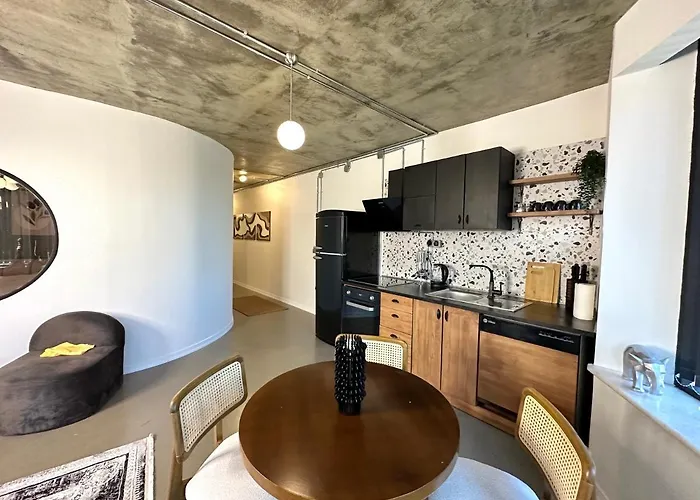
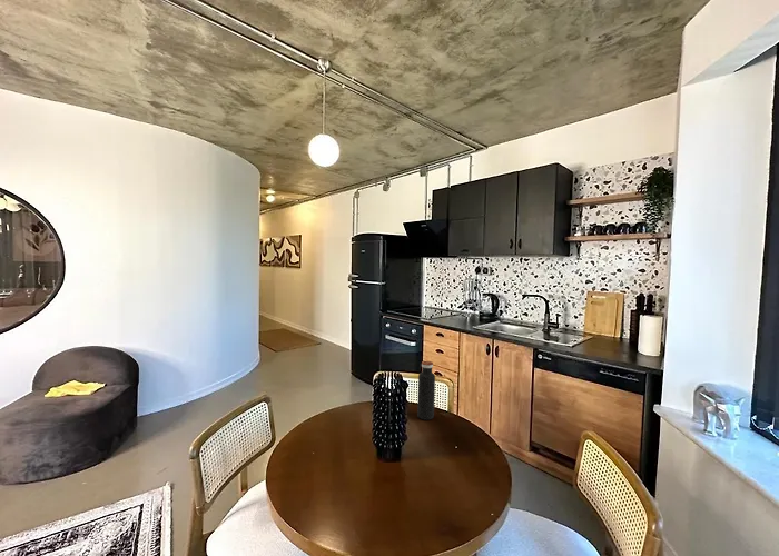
+ water bottle (426, 389)
